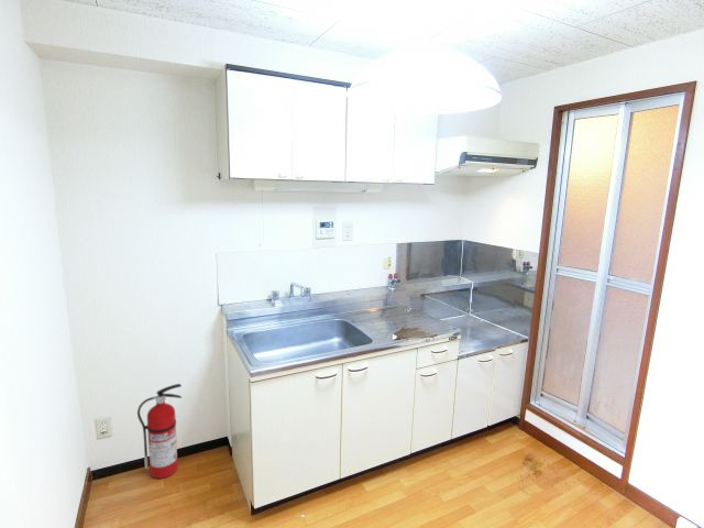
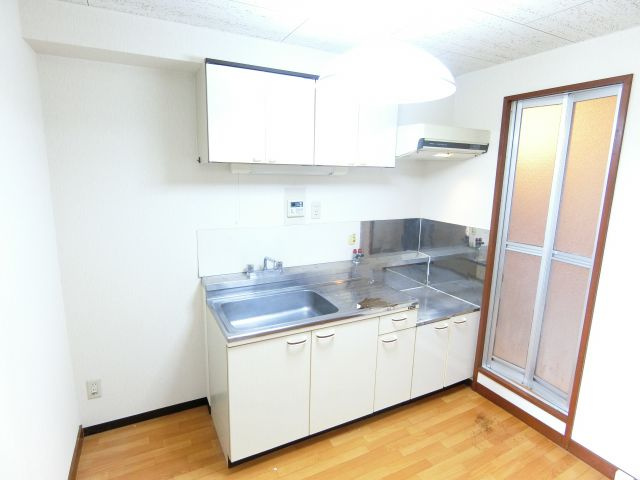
- fire extinguisher (161, 429)
